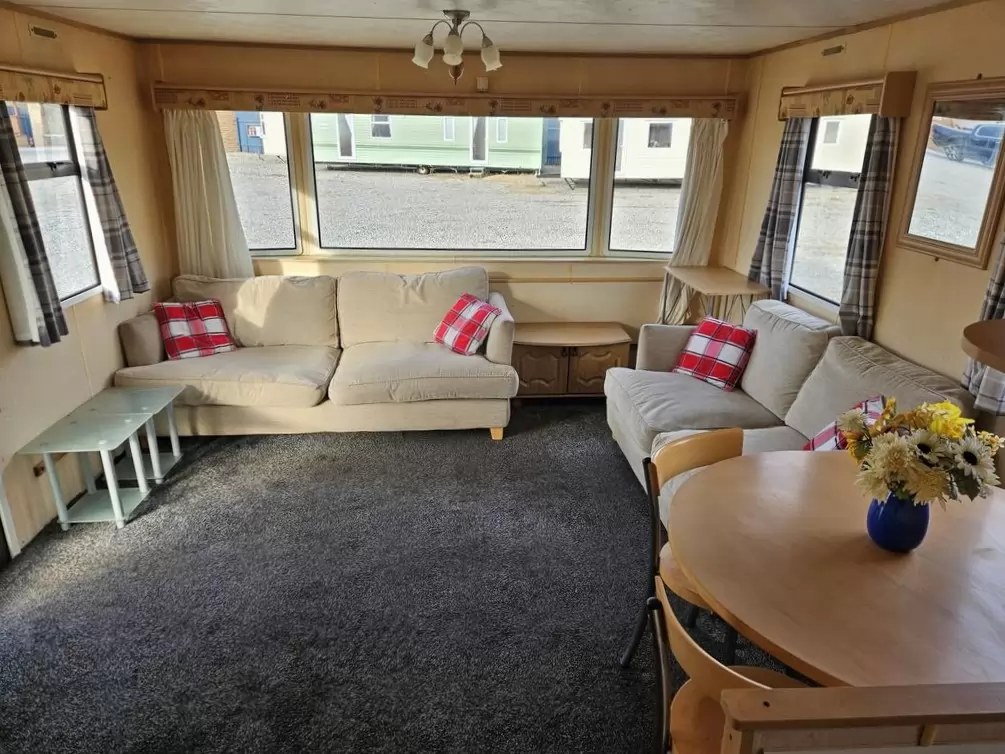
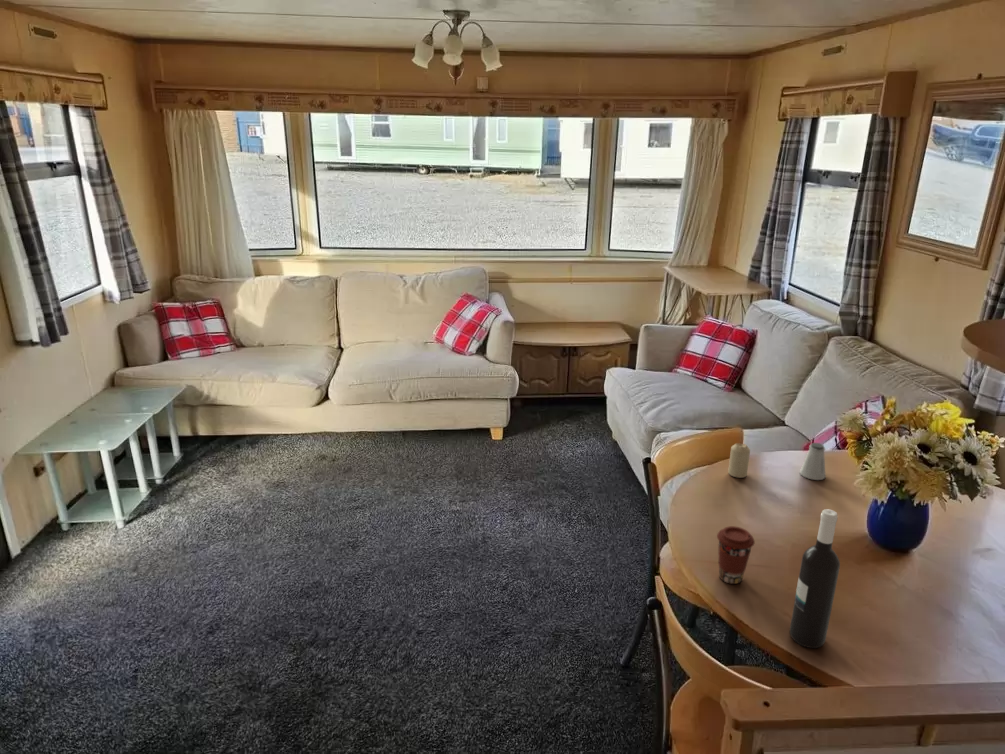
+ wine bottle (817, 577)
+ saltshaker (815, 459)
+ candle (739, 459)
+ coffee cup (733, 555)
